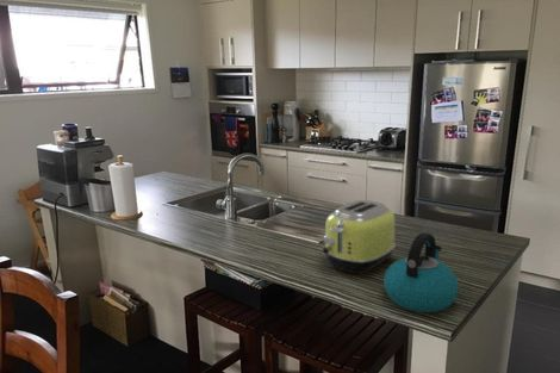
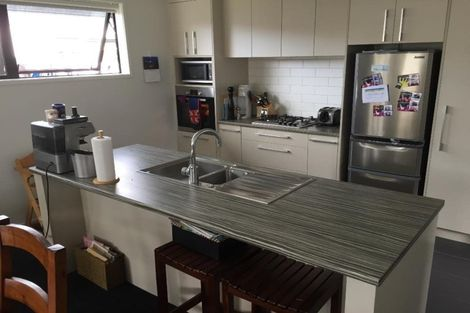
- kettle (423, 265)
- toaster (359, 235)
